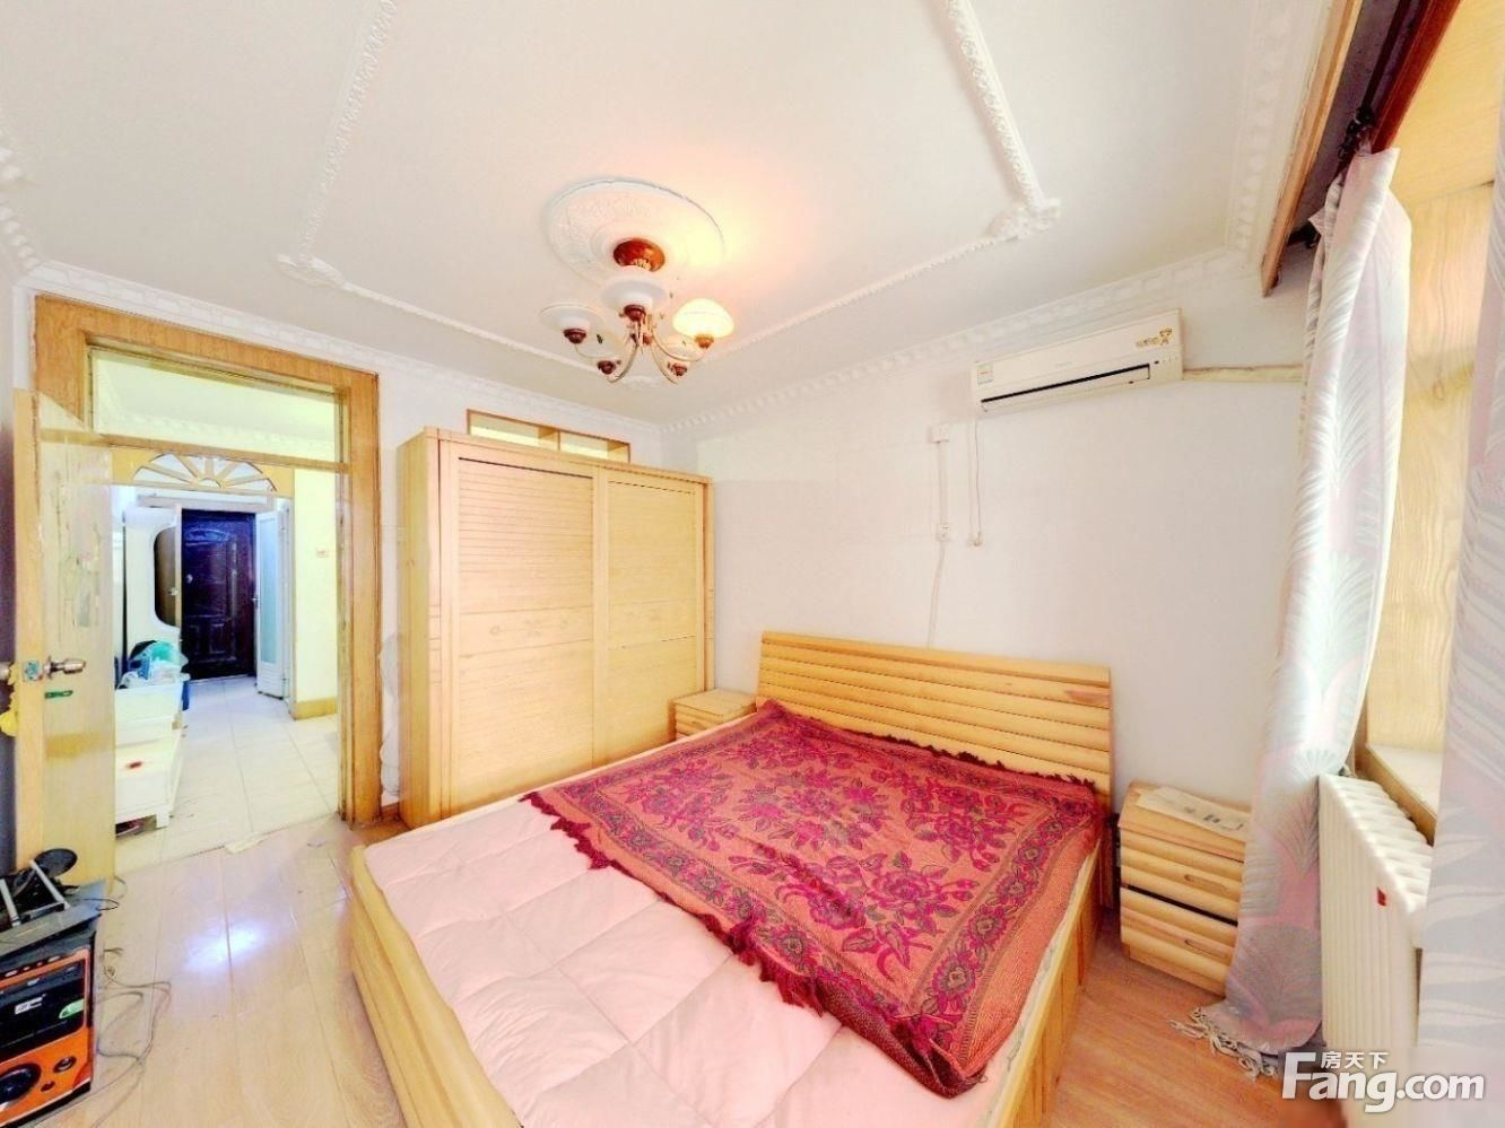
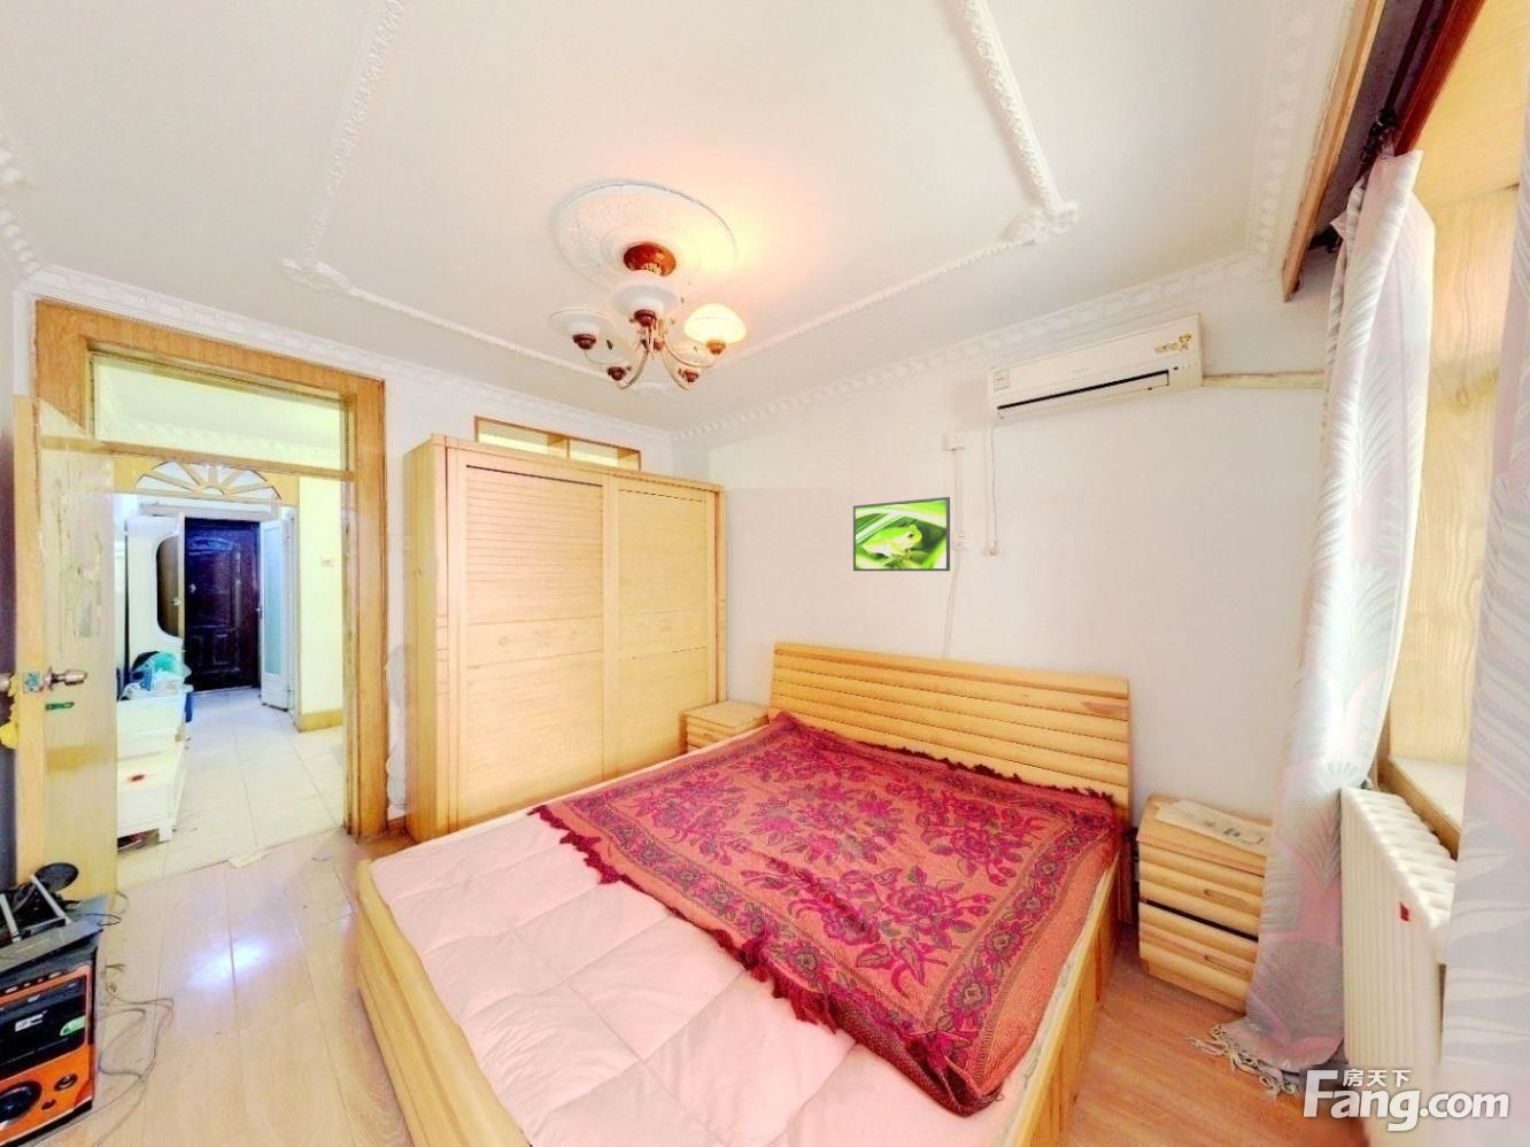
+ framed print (899, 536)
